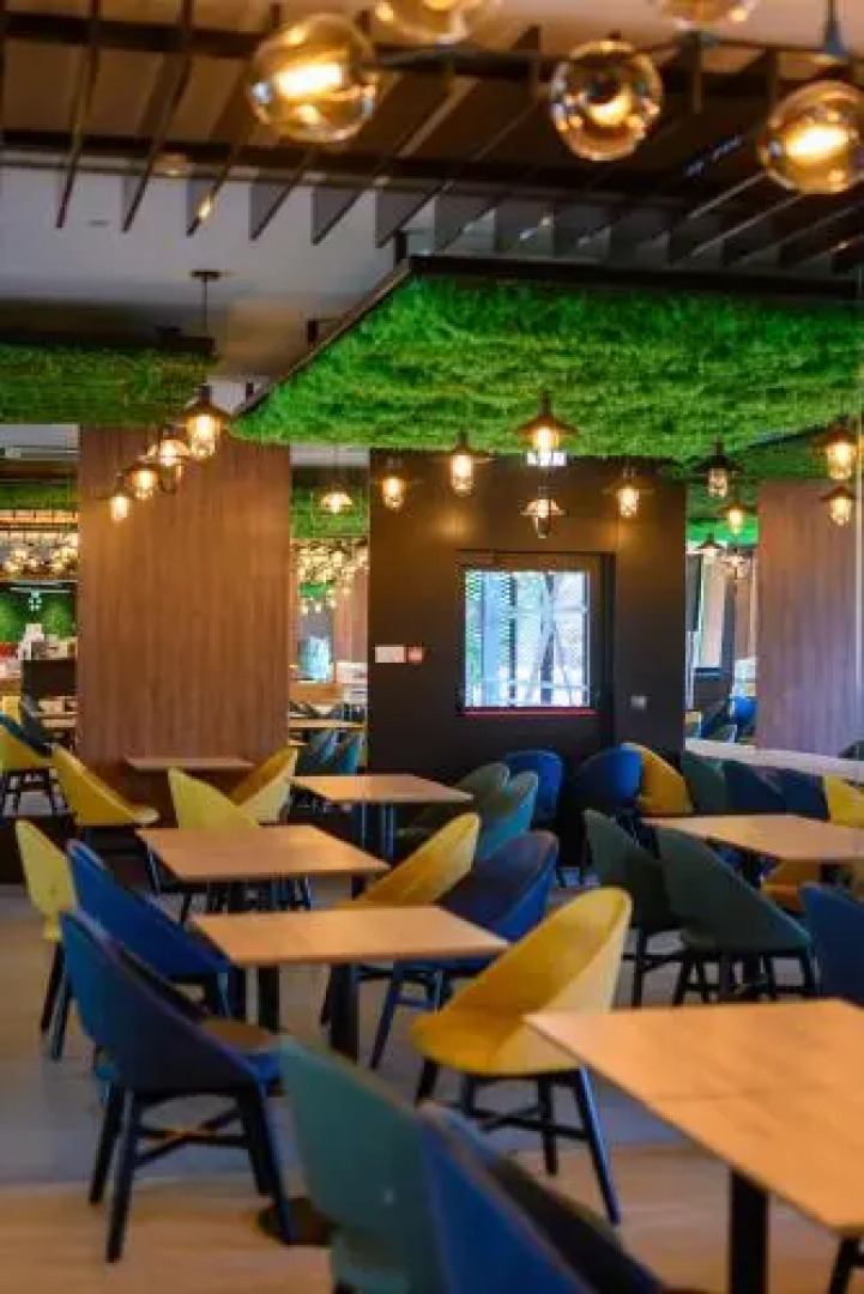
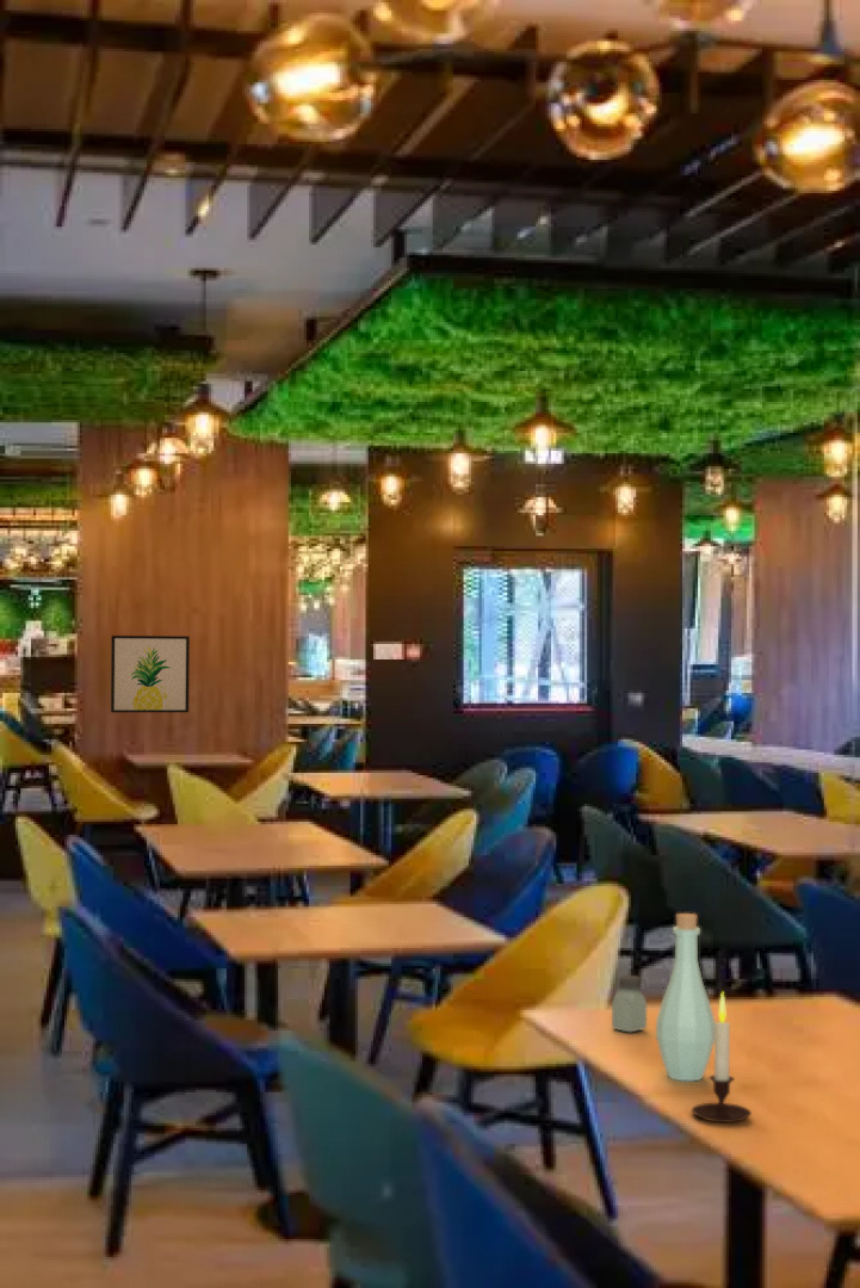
+ candle (720, 1052)
+ wall art (149, 674)
+ saltshaker (629, 1003)
+ bottle (686, 996)
